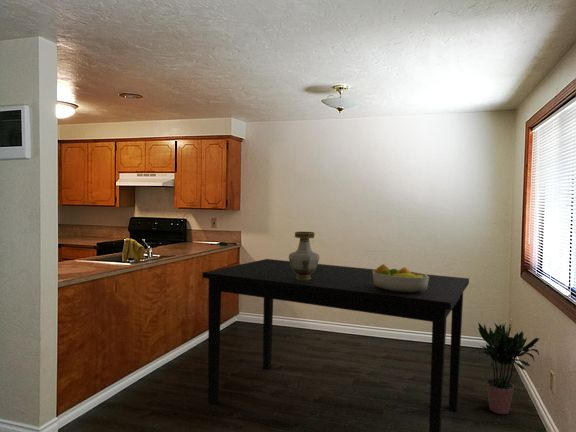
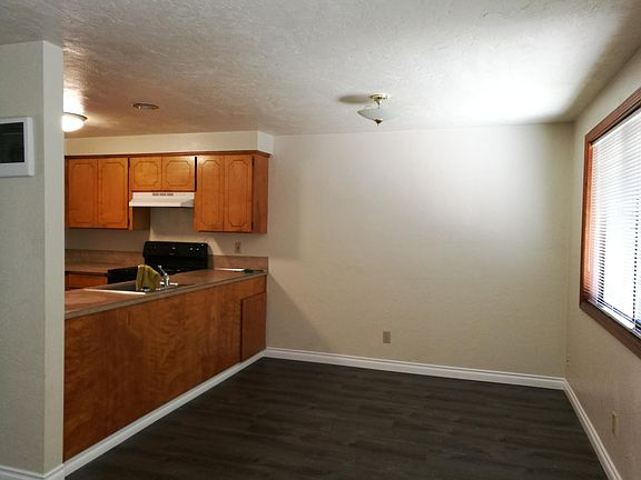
- potted plant (508, 368)
- fruit bowl (399, 277)
- dining table (339, 308)
- vase (304, 255)
